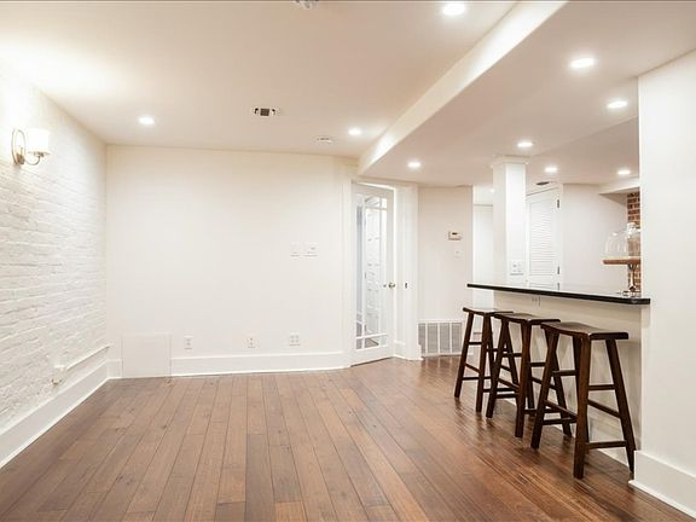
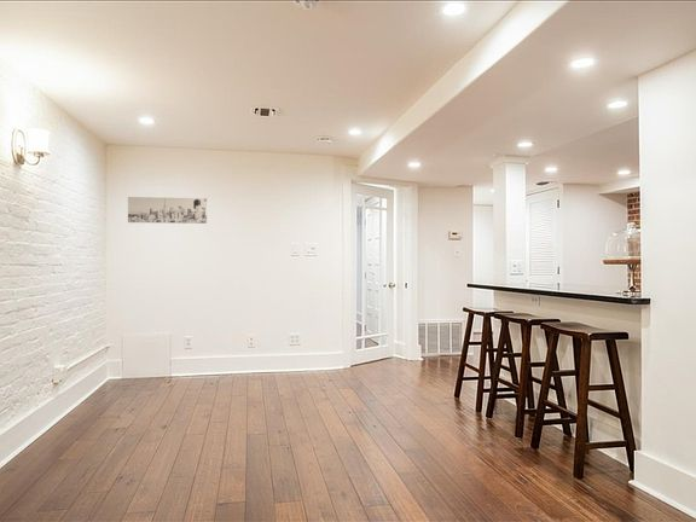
+ wall art (168, 210)
